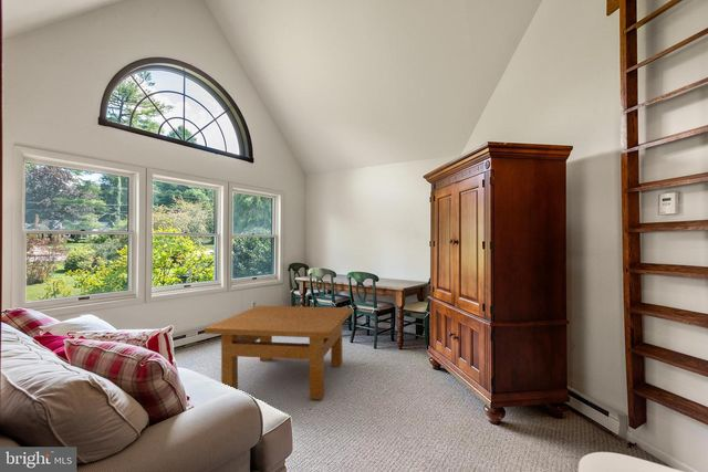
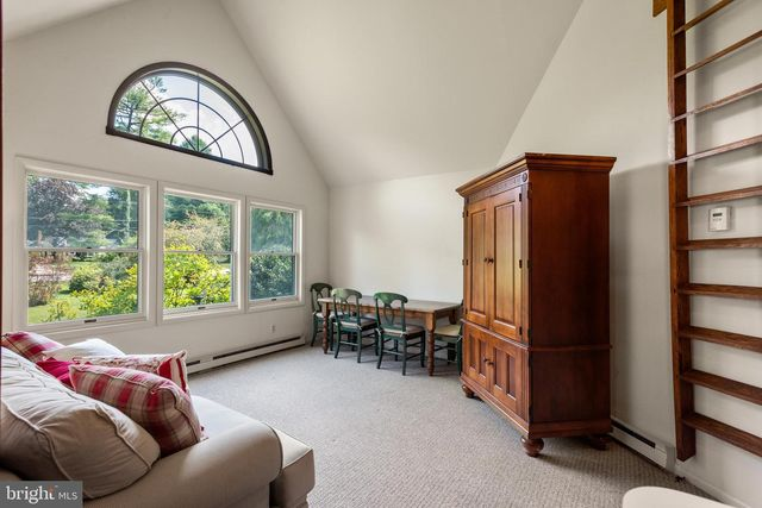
- table (288, 346)
